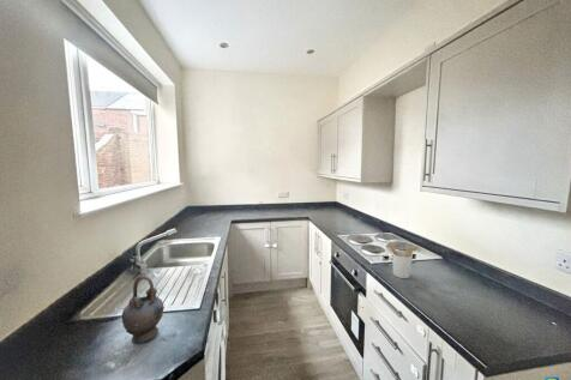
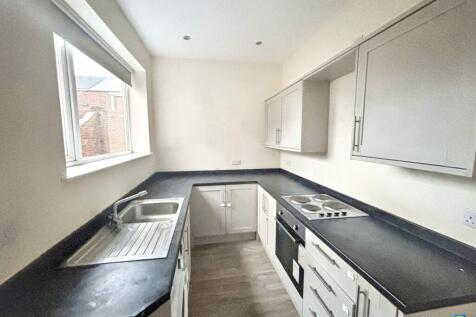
- teapot (145, 307)
- utensil holder (398, 259)
